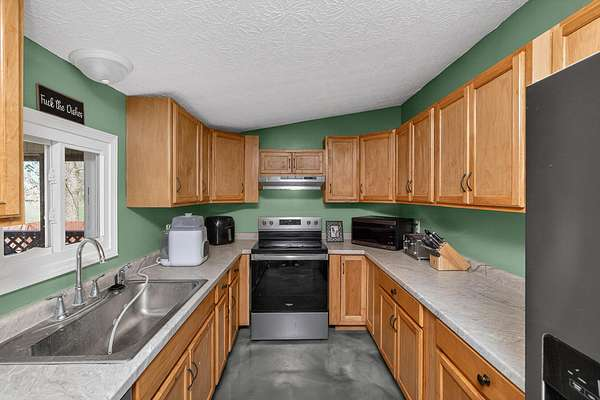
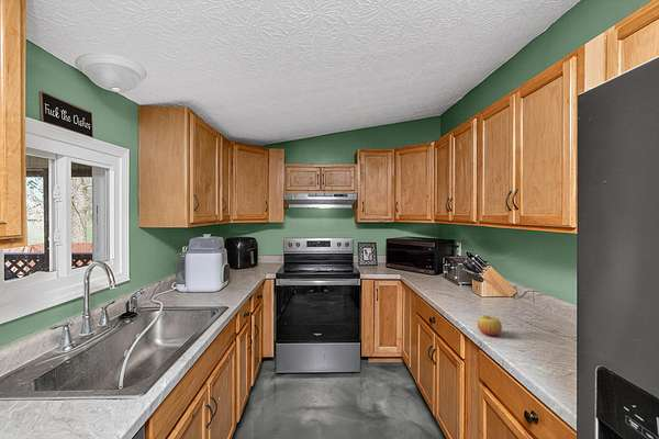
+ apple (489, 324)
